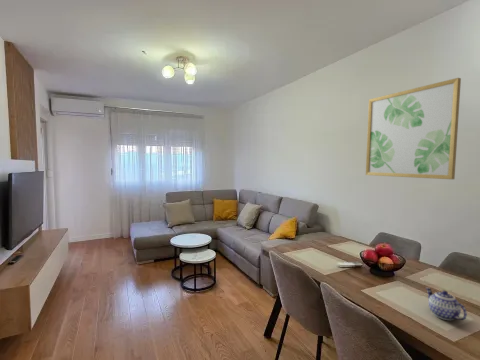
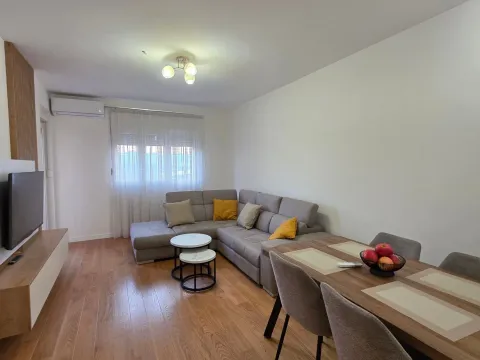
- teapot (444, 303)
- wall art (406, 134)
